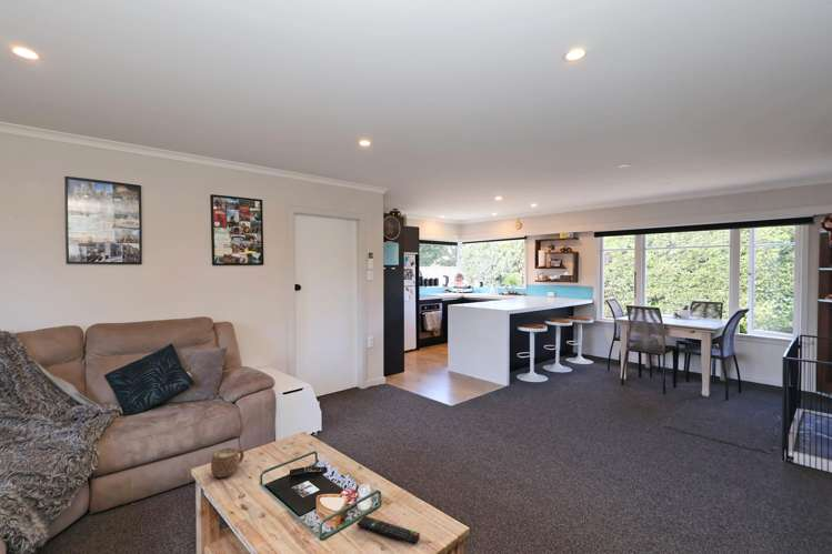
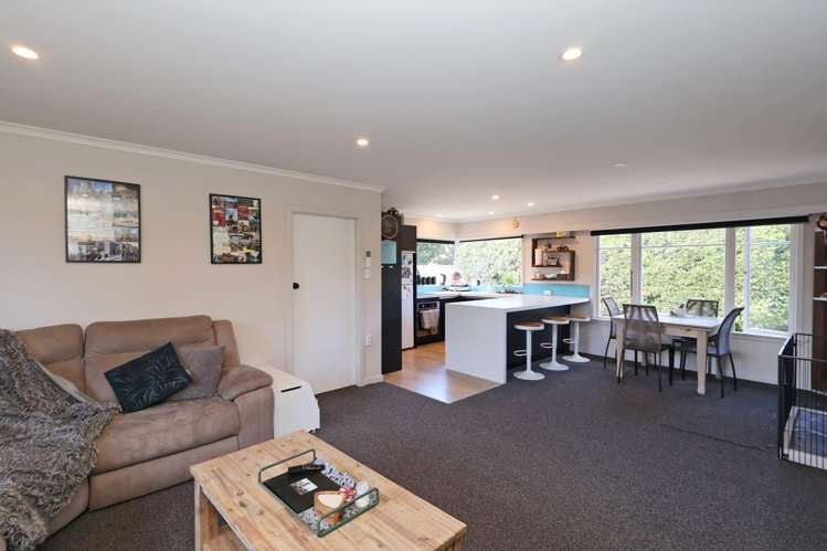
- remote control (388, 530)
- mug (229, 461)
